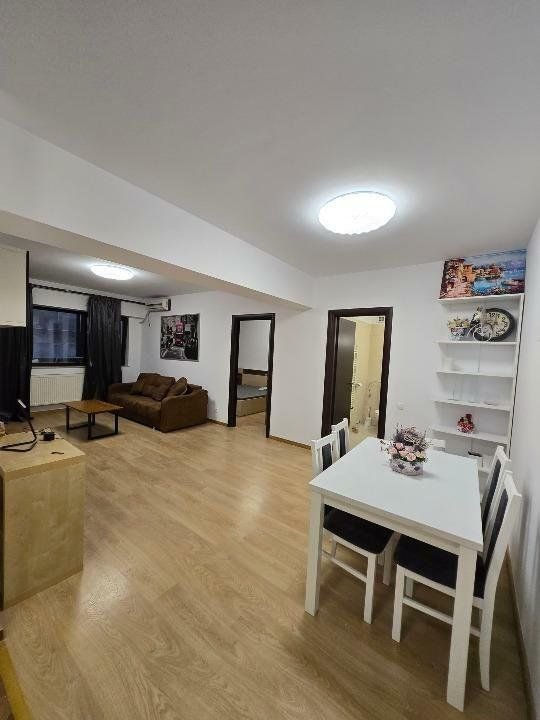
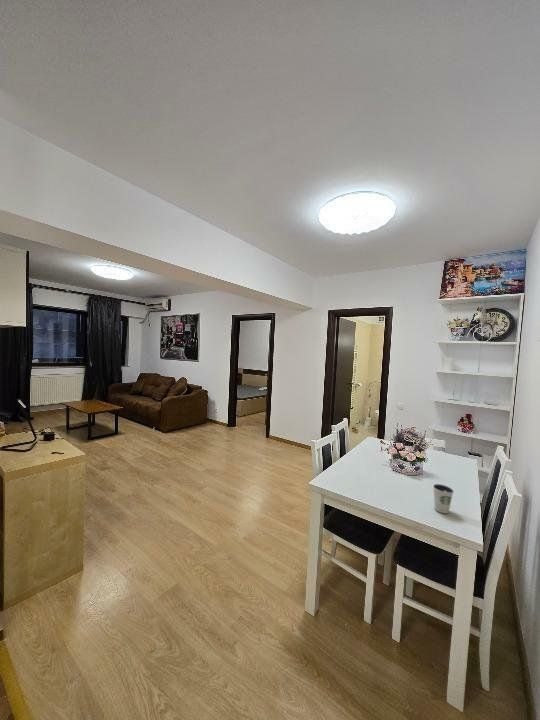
+ dixie cup (442, 499)
